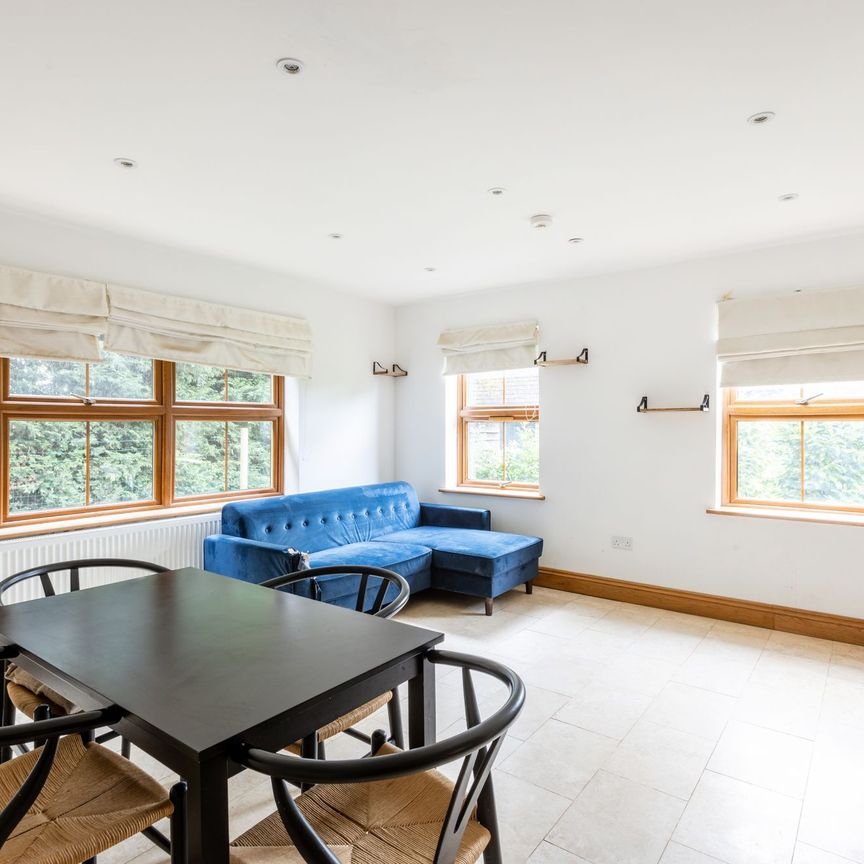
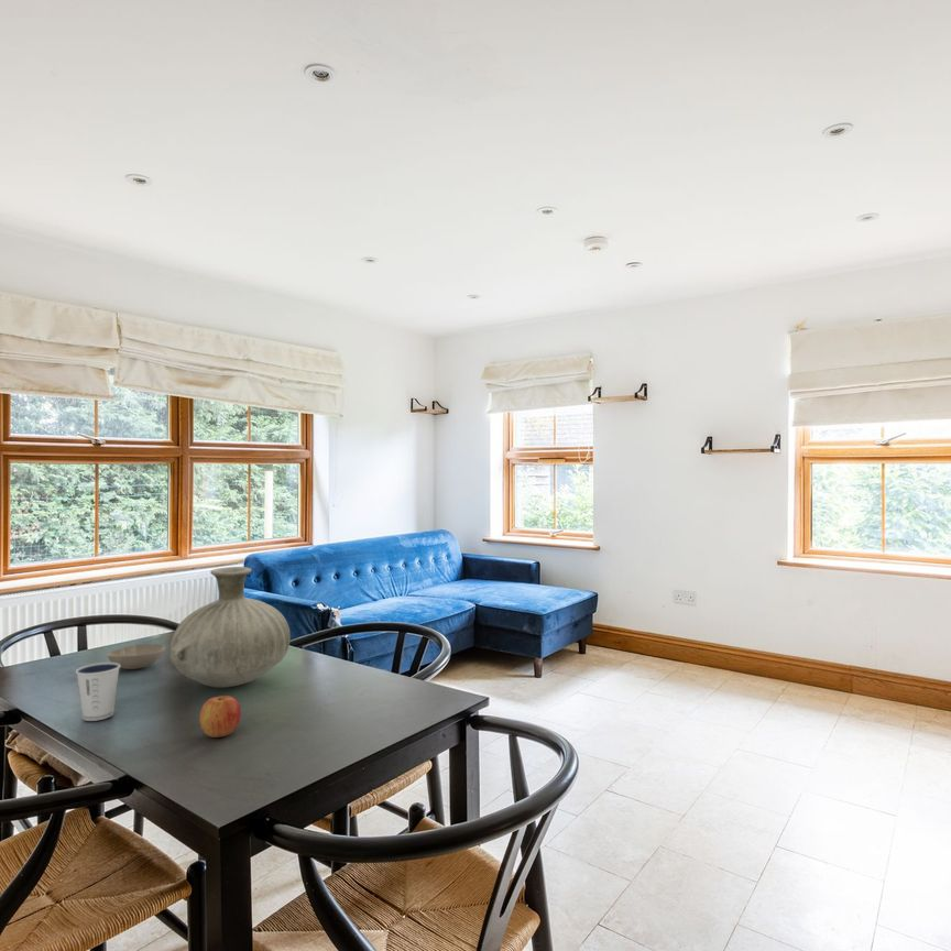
+ vase (232, 624)
+ dixie cup (98, 691)
+ apple (220, 715)
+ bowl (136, 657)
